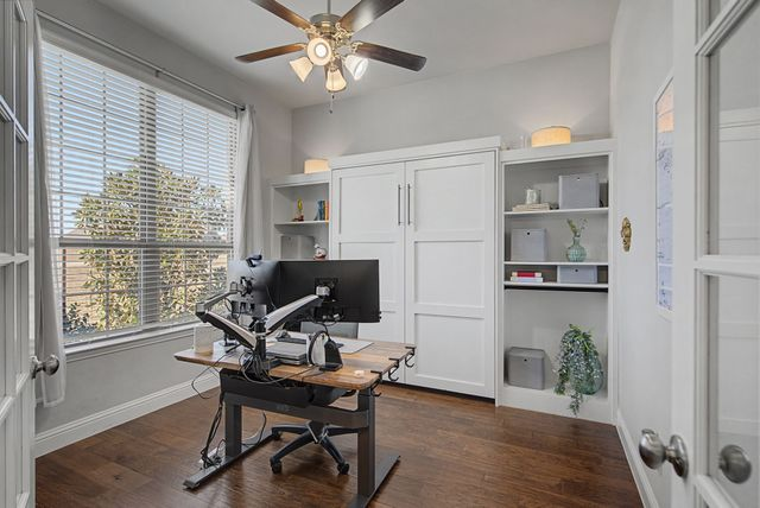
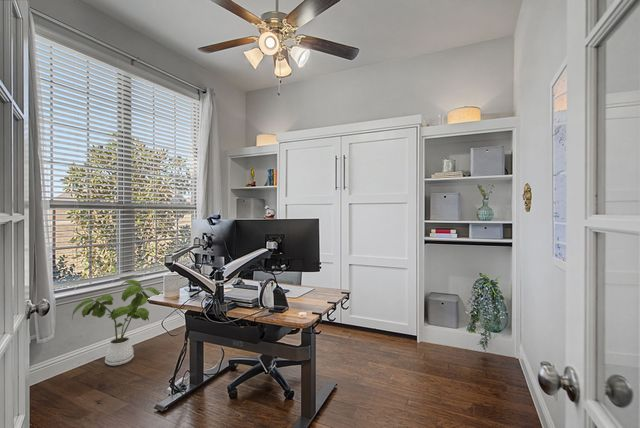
+ house plant (130, 320)
